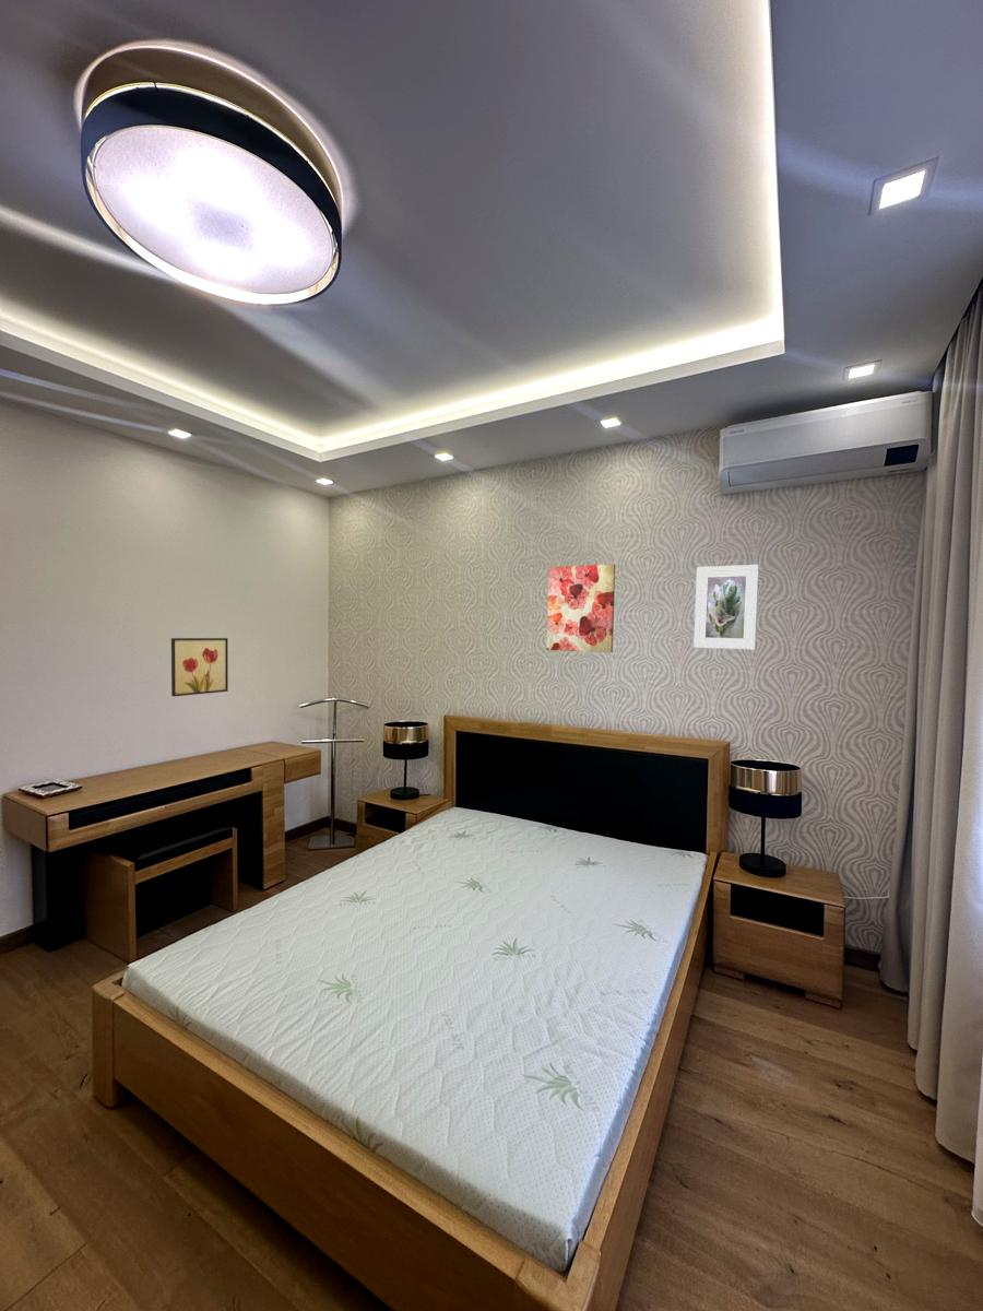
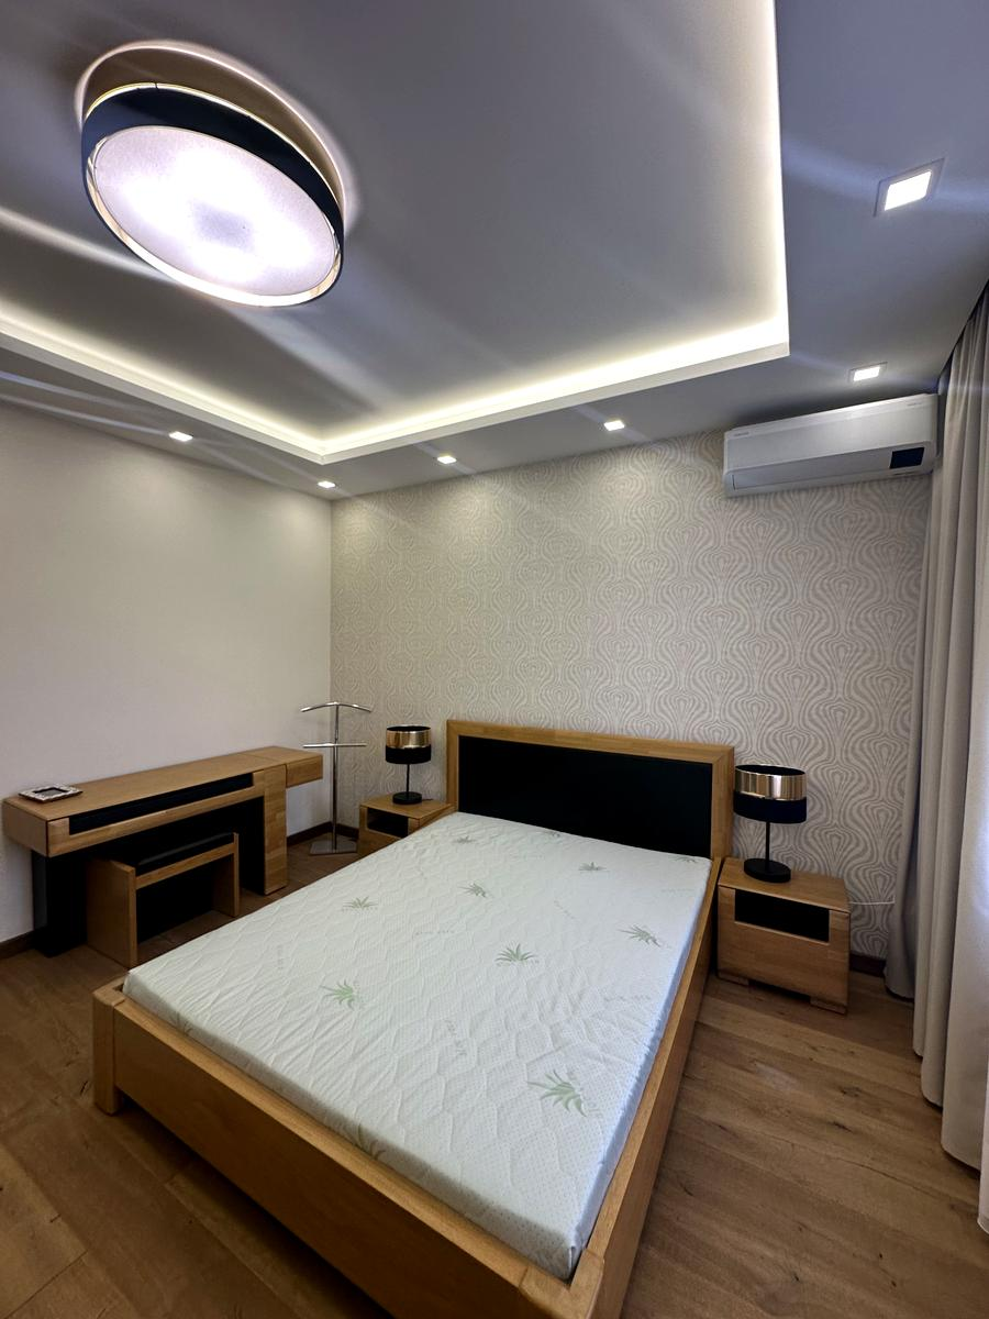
- wall art (579, 609)
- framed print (725, 607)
- wall art (200, 665)
